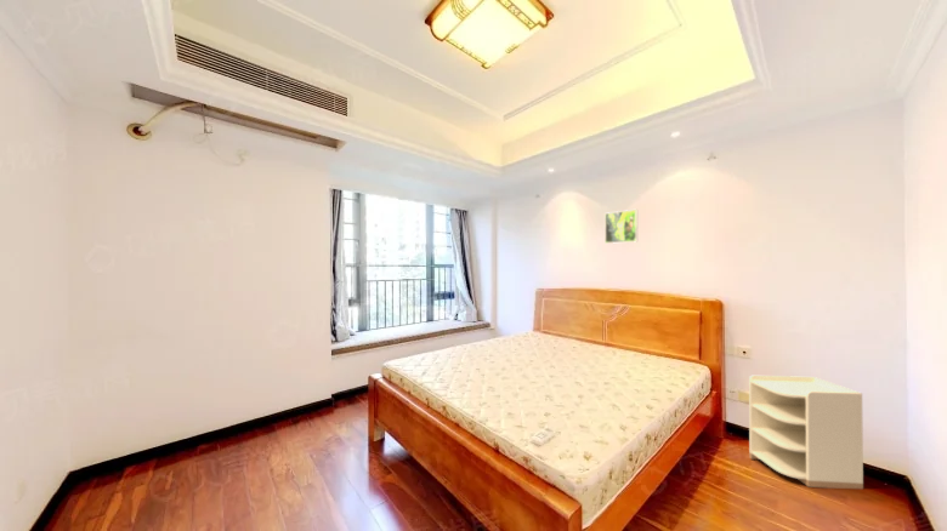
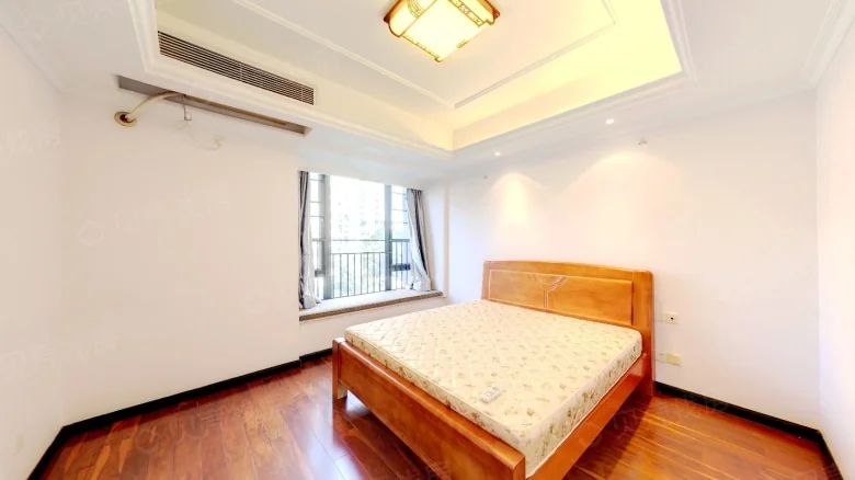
- nightstand (801, 427)
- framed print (620, 227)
